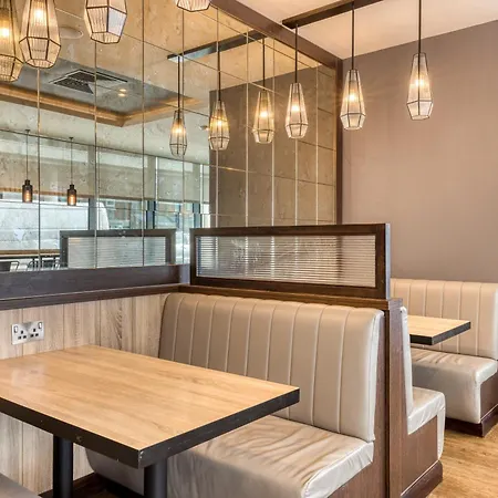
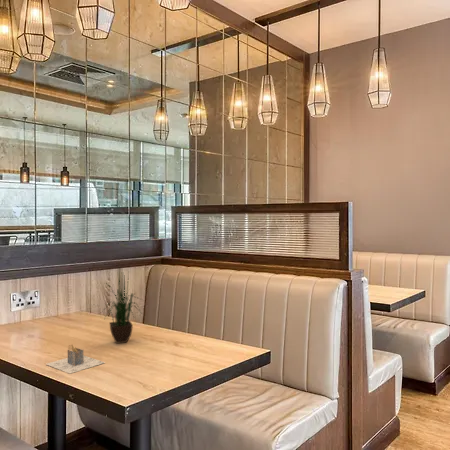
+ napkin holder (75, 354)
+ potted plant (123, 298)
